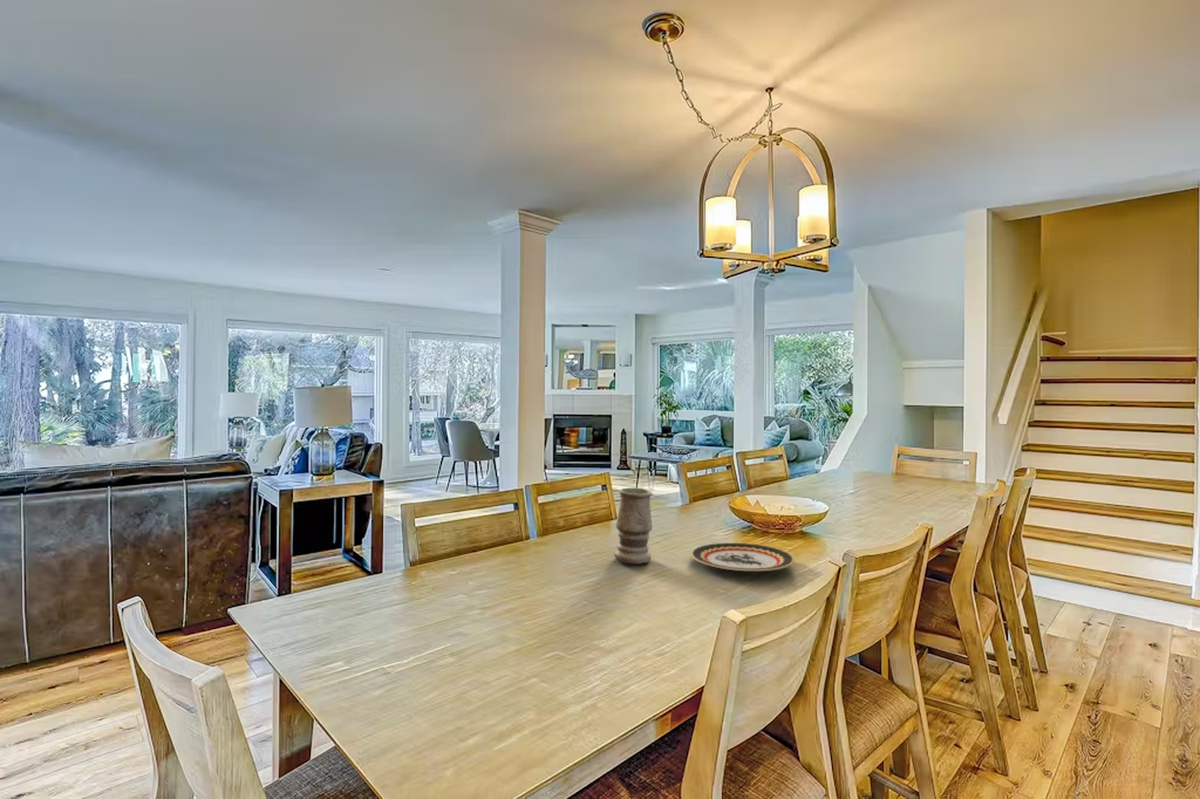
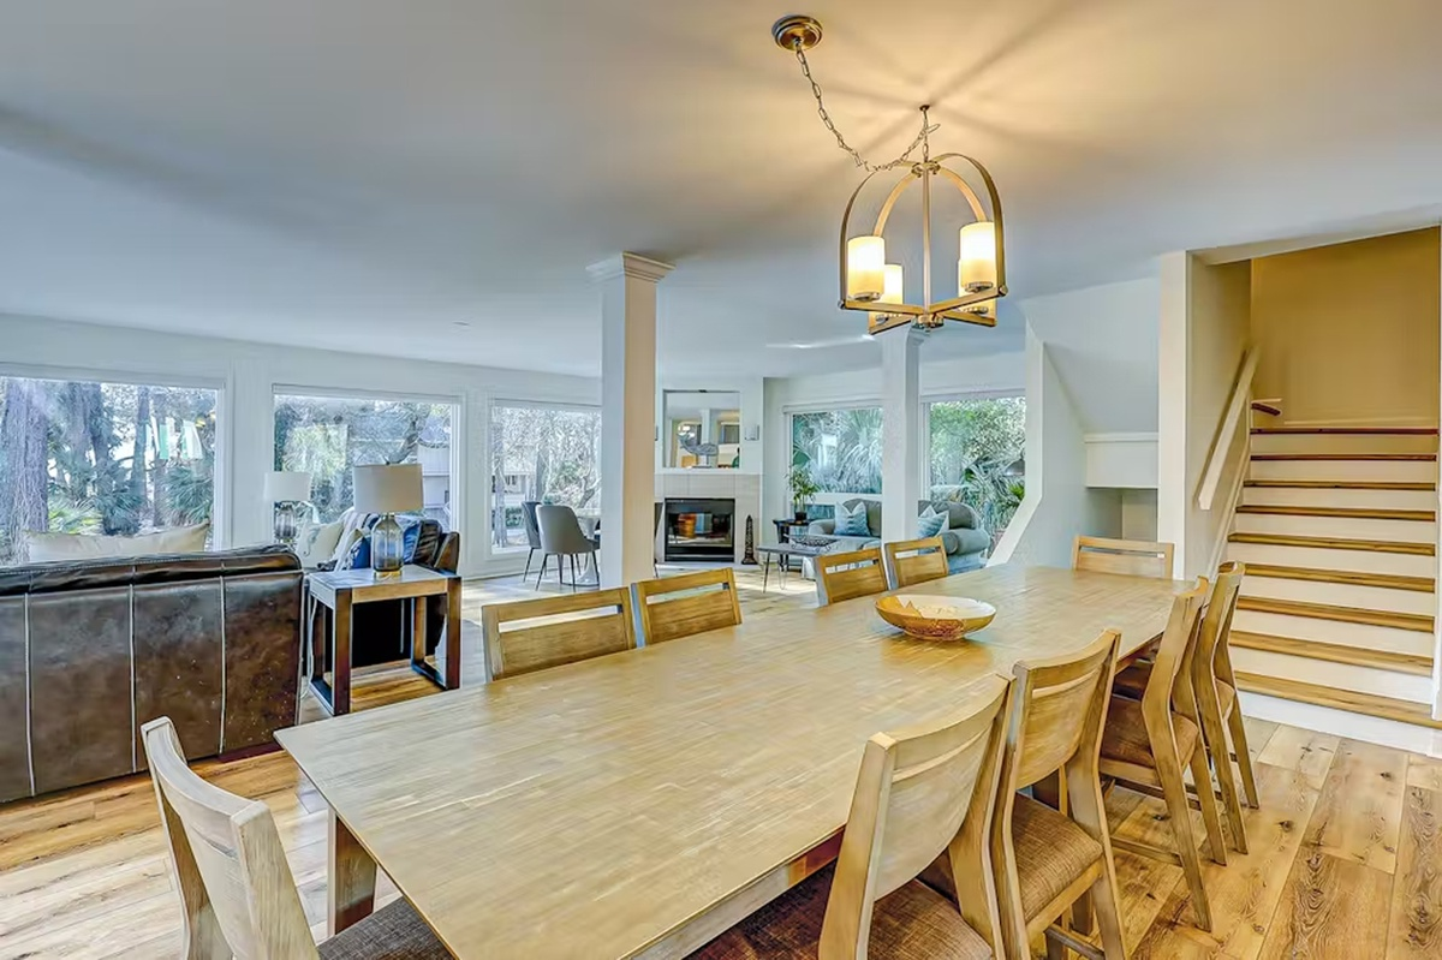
- vase (633, 525)
- plate (741, 559)
